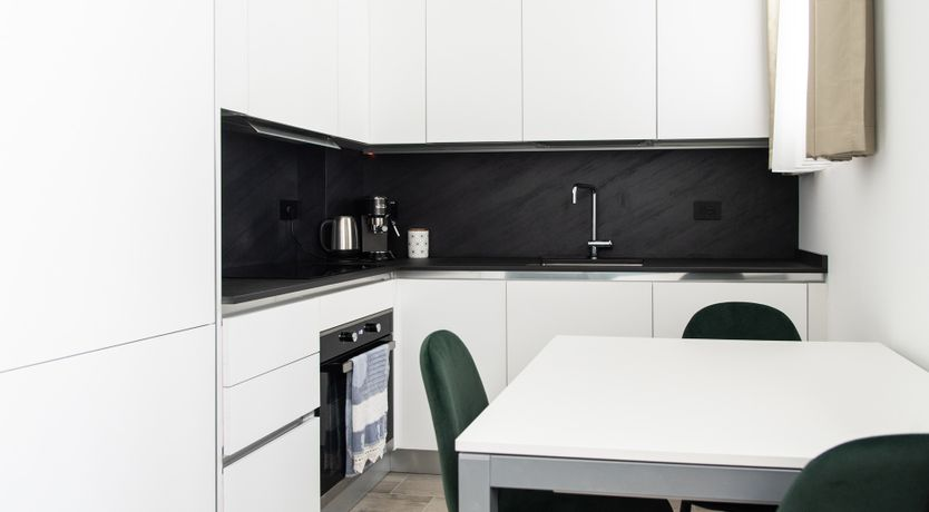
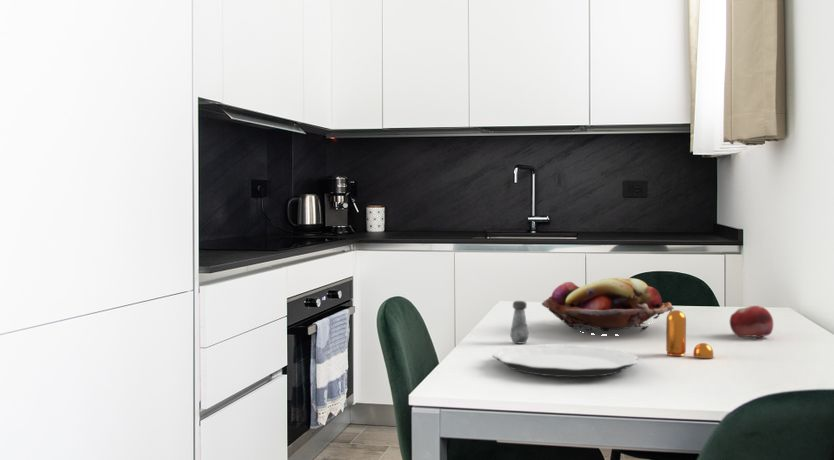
+ fruit basket (608, 303)
+ salt shaker (519, 321)
+ plate (564, 360)
+ pepper shaker (685, 333)
+ fruit (751, 321)
